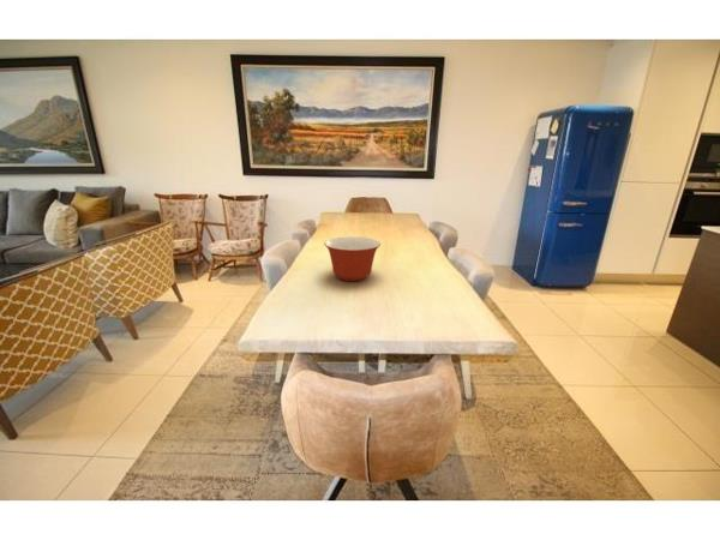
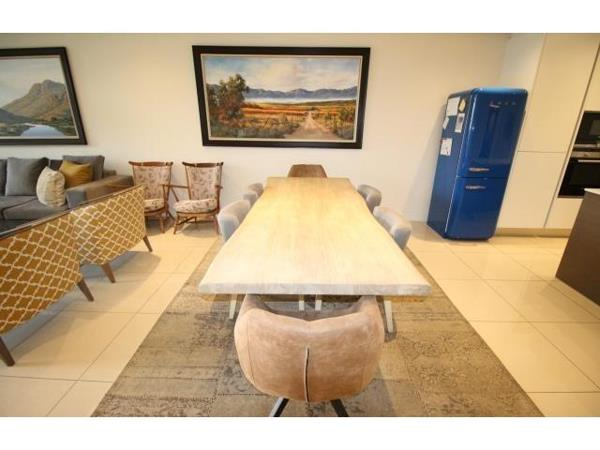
- mixing bowl (352, 259)
